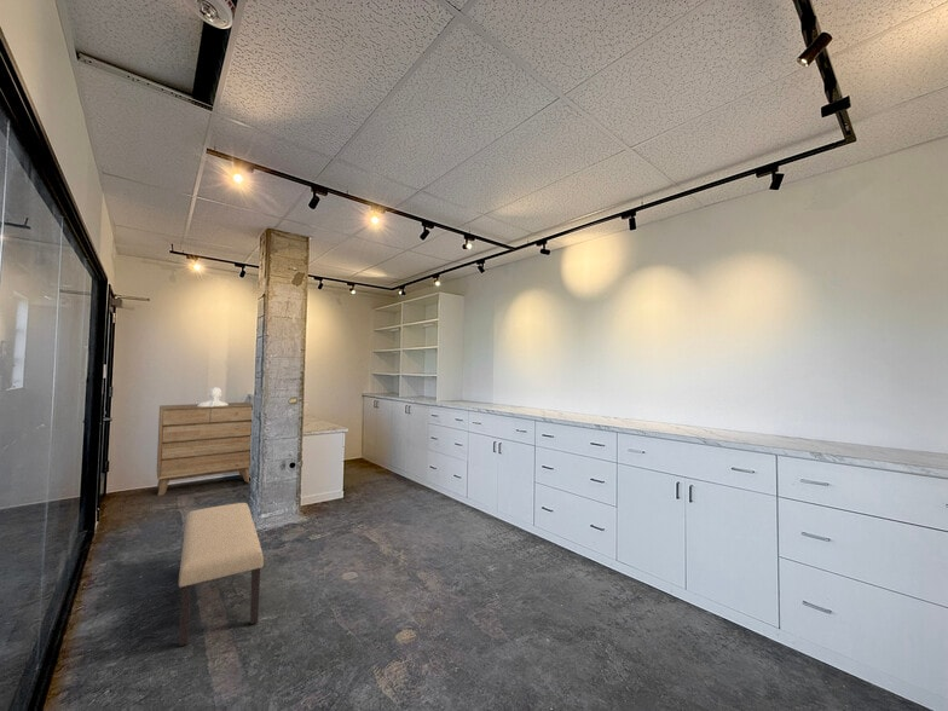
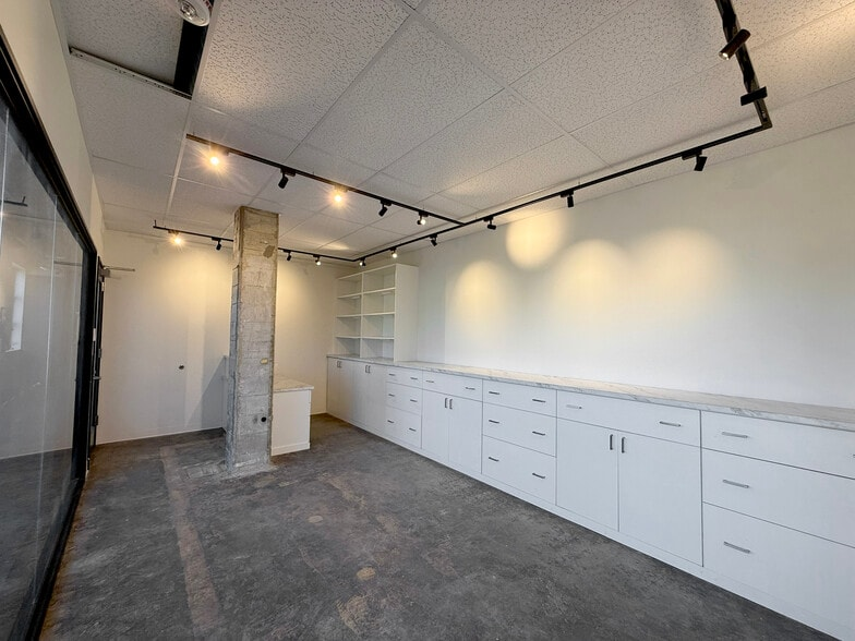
- bench (219, 559)
- sculpture bust (214, 395)
- dresser (207, 444)
